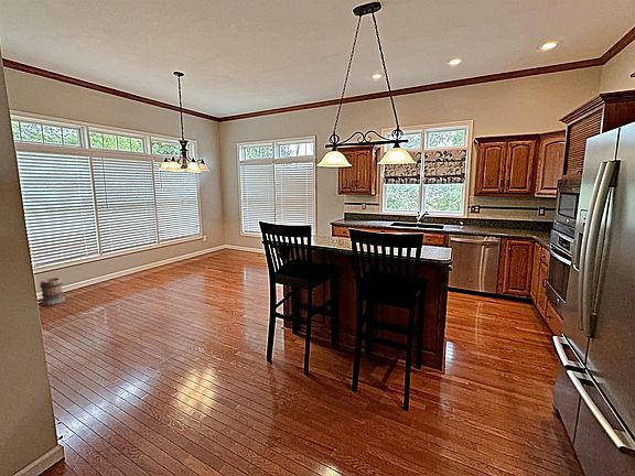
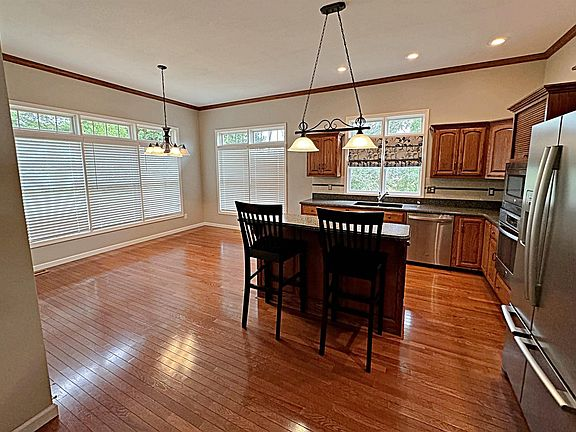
- wooden barrel (51, 290)
